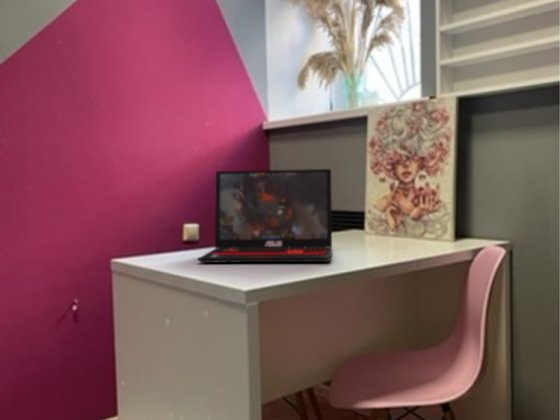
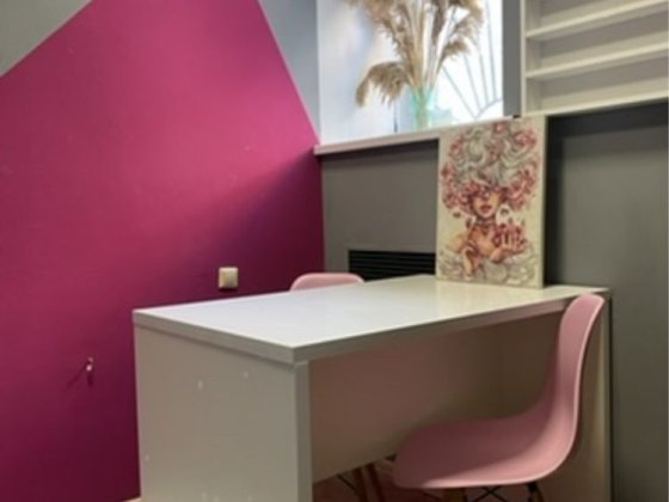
- laptop (268, 213)
